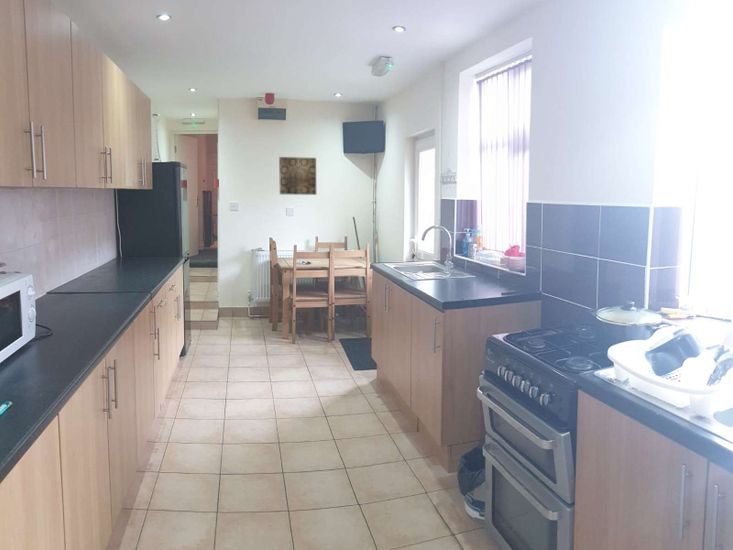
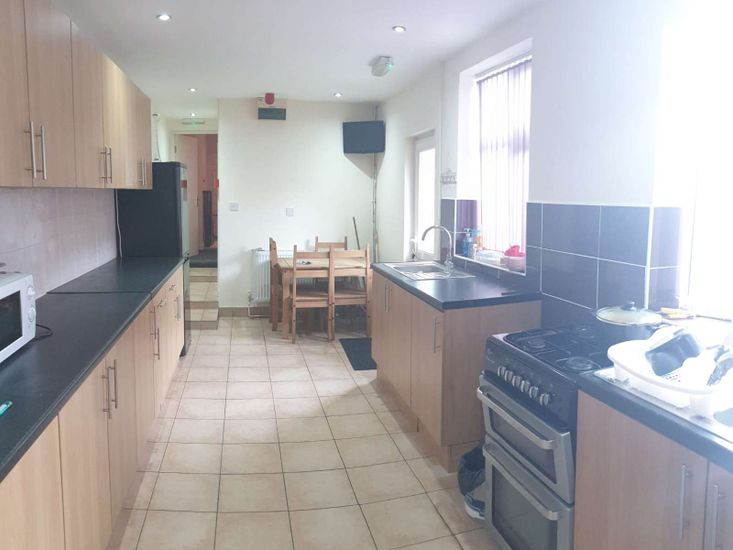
- wall art (297, 176)
